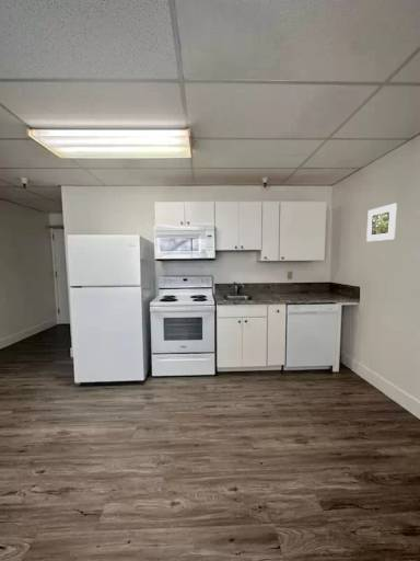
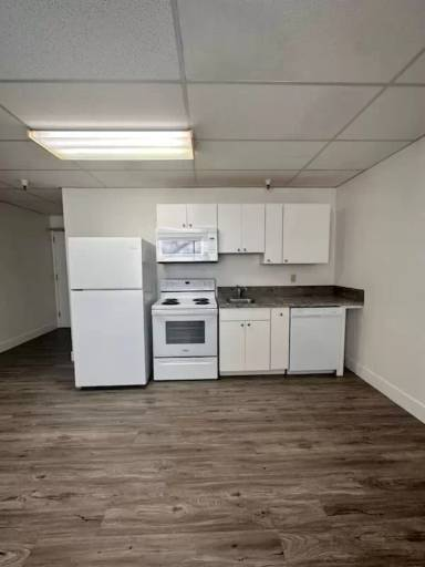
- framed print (380, 224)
